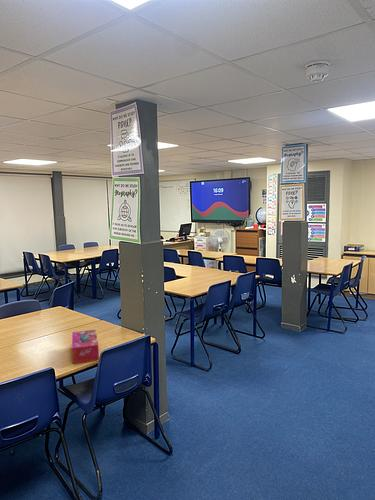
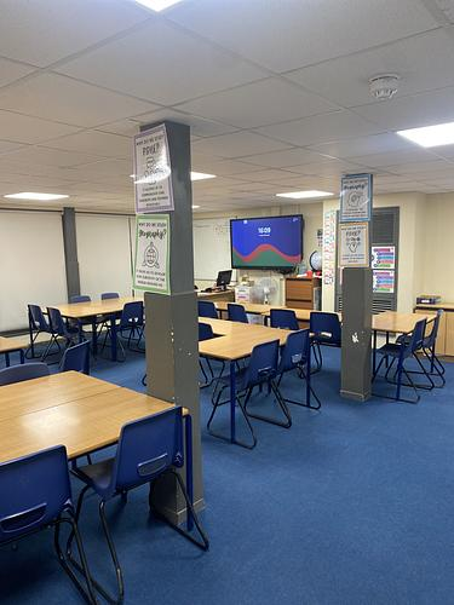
- tissue box (85, 345)
